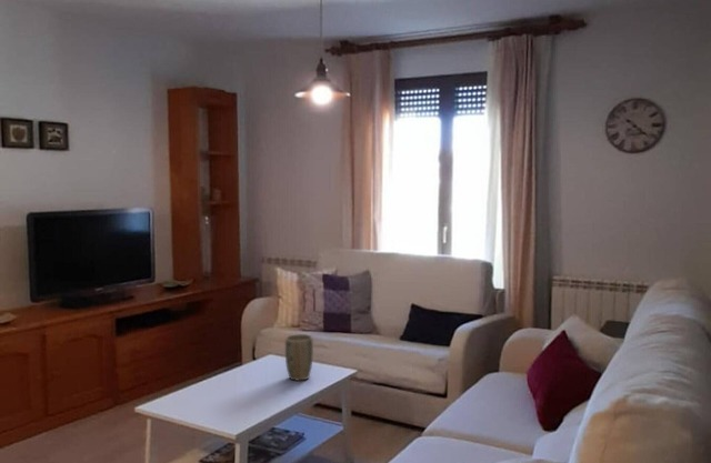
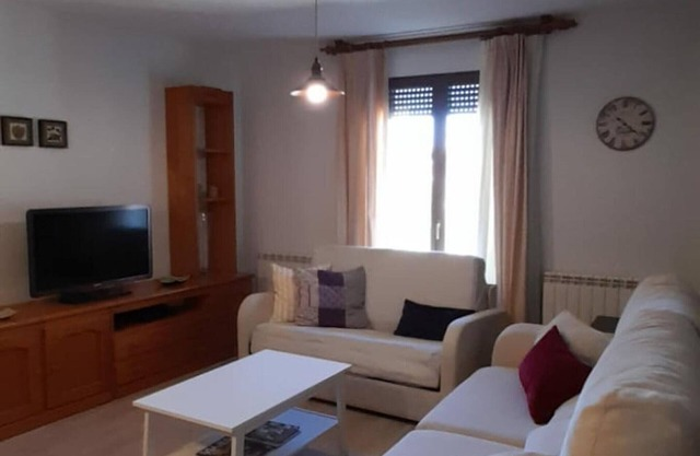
- plant pot (299, 356)
